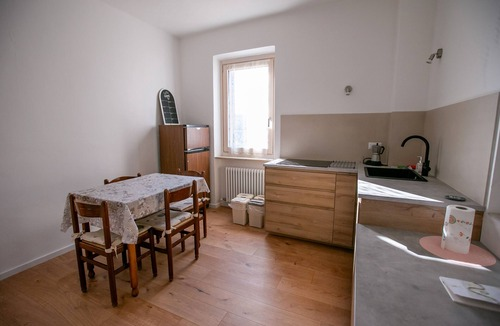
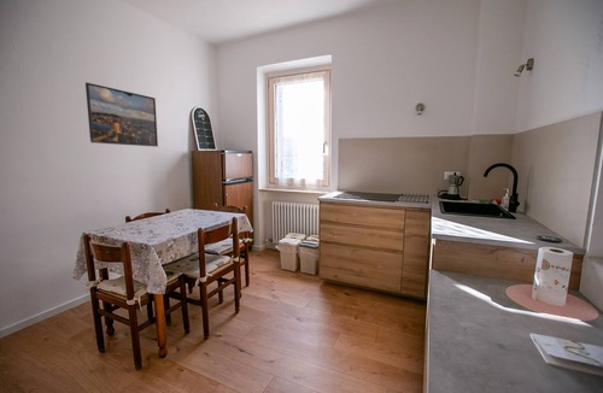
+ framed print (125, 118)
